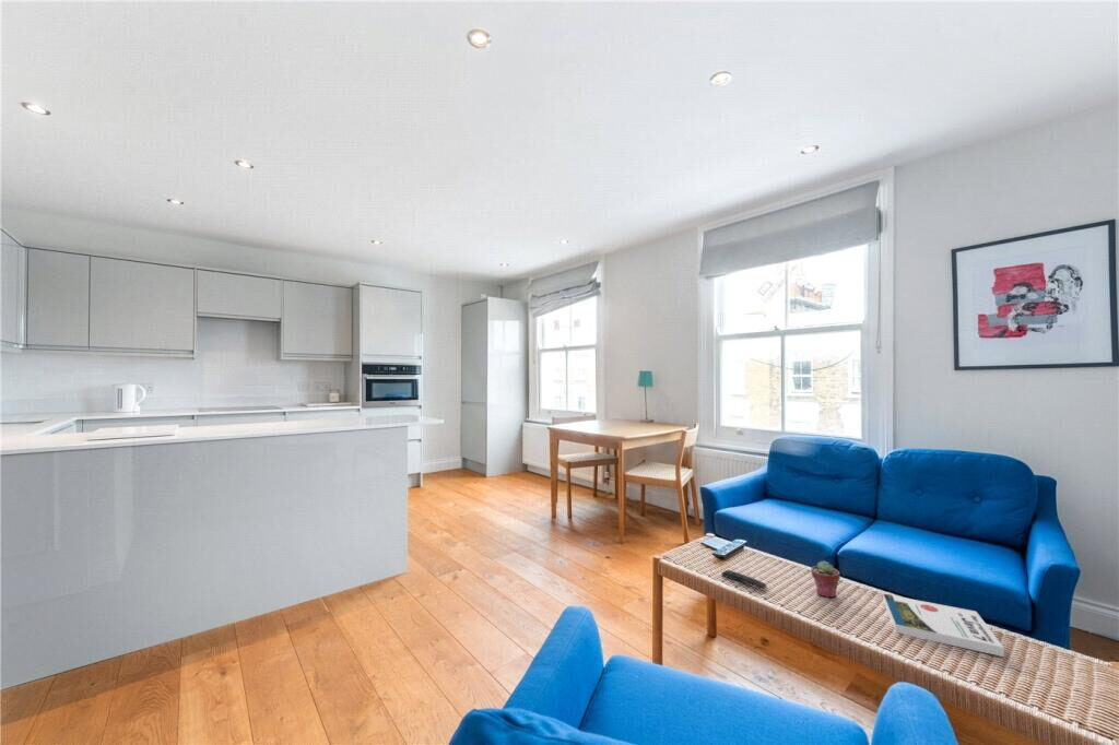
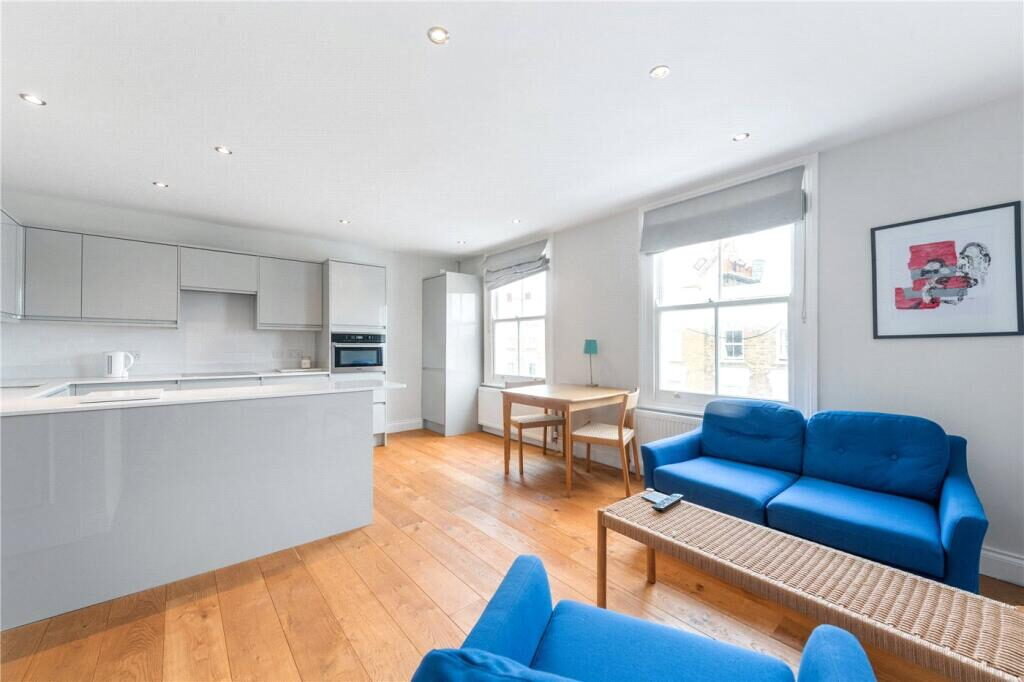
- remote control (744, 579)
- potted succulent (825, 577)
- book (937, 622)
